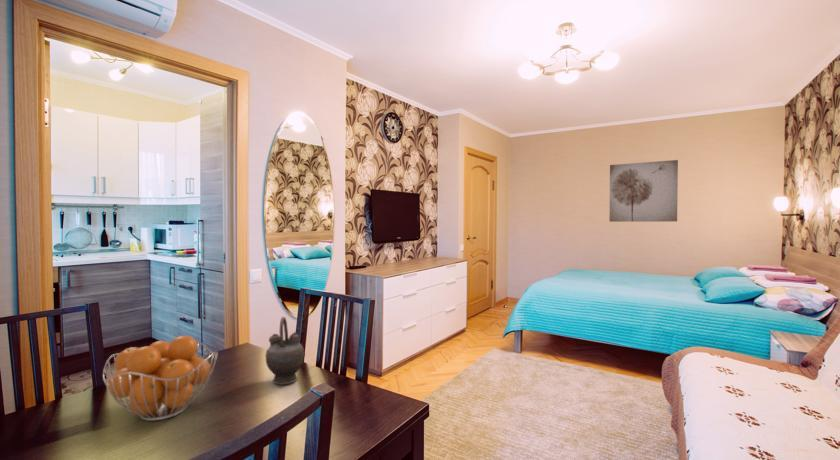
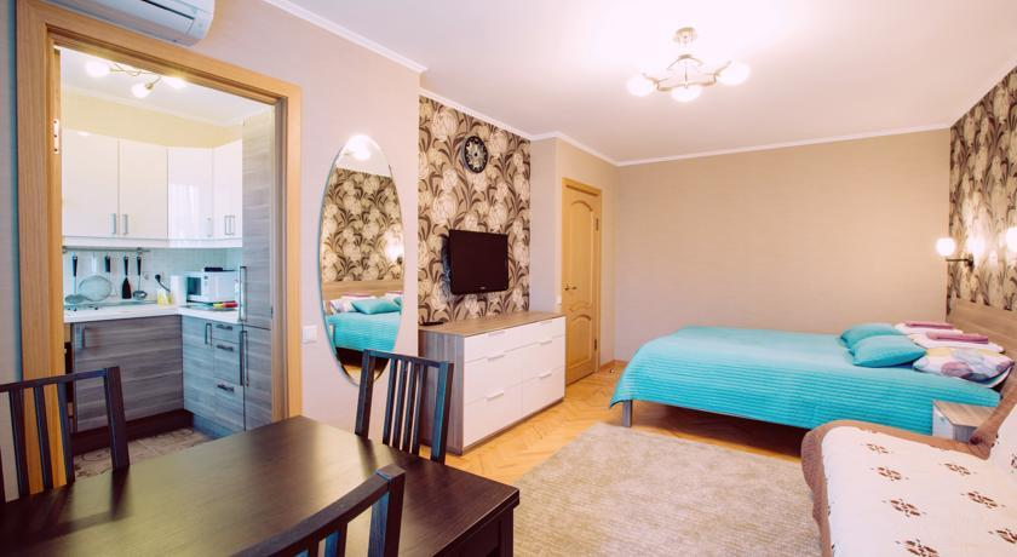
- wall art (642, 192)
- fruit basket (164, 375)
- teapot (286, 347)
